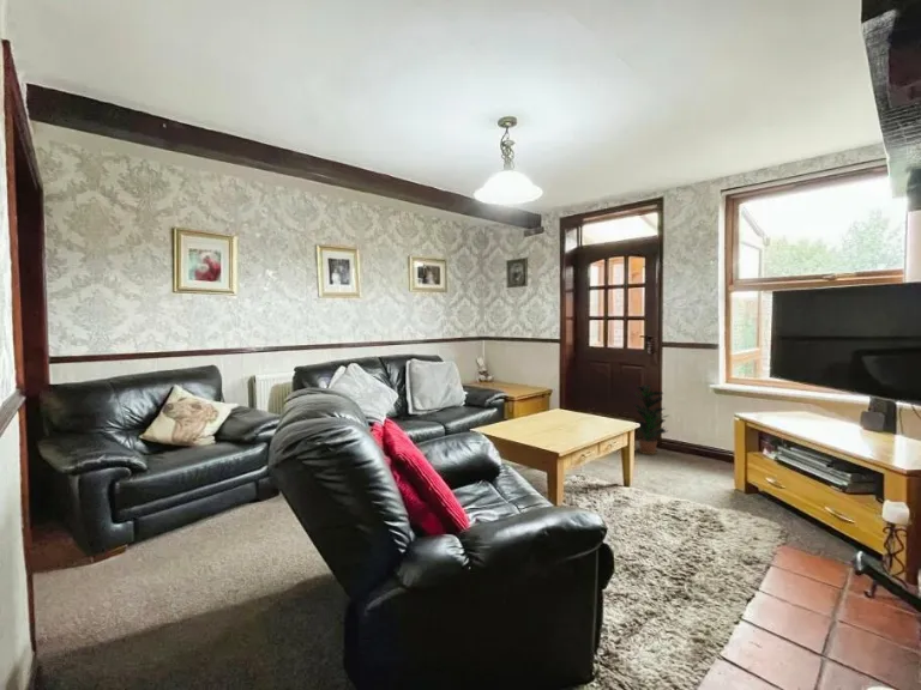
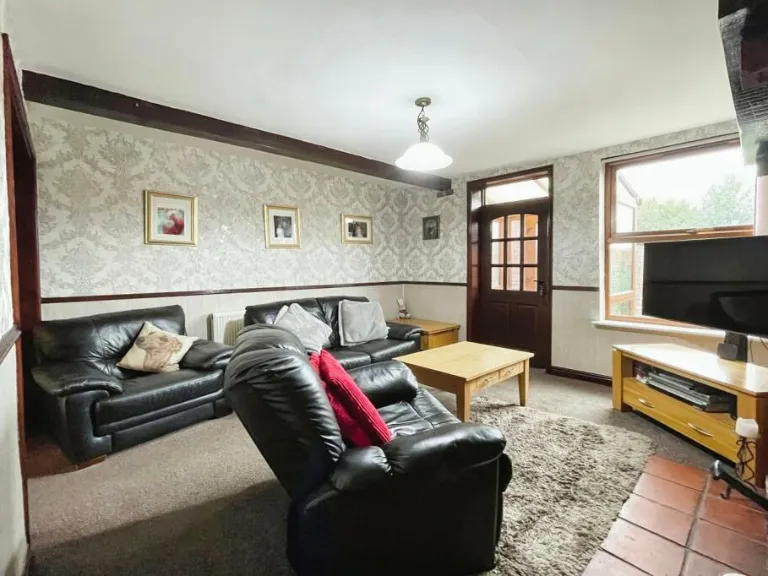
- potted plant (649, 418)
